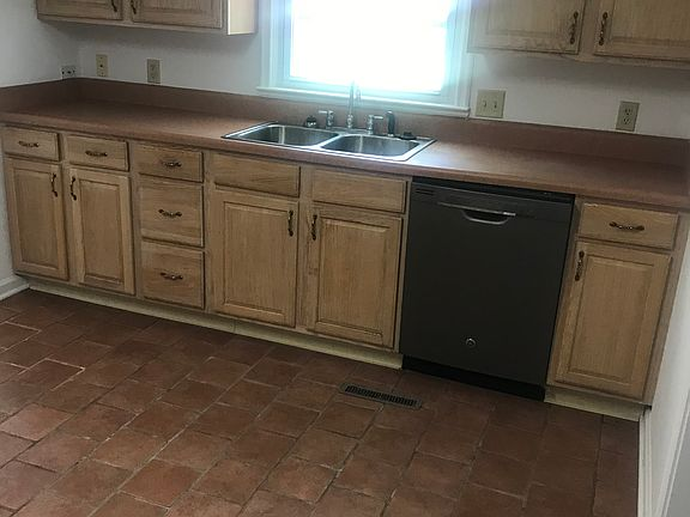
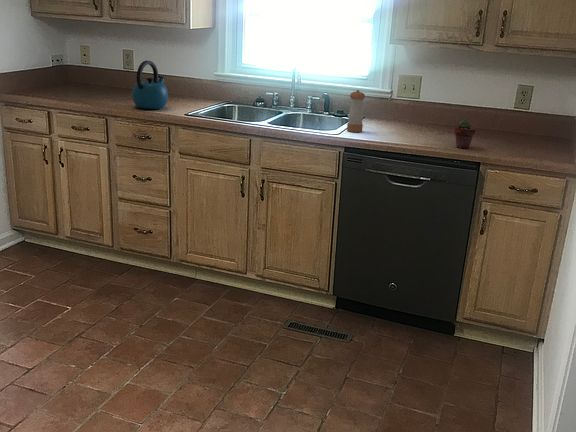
+ kettle (151, 84)
+ potted succulent (464, 133)
+ pepper shaker (356, 110)
